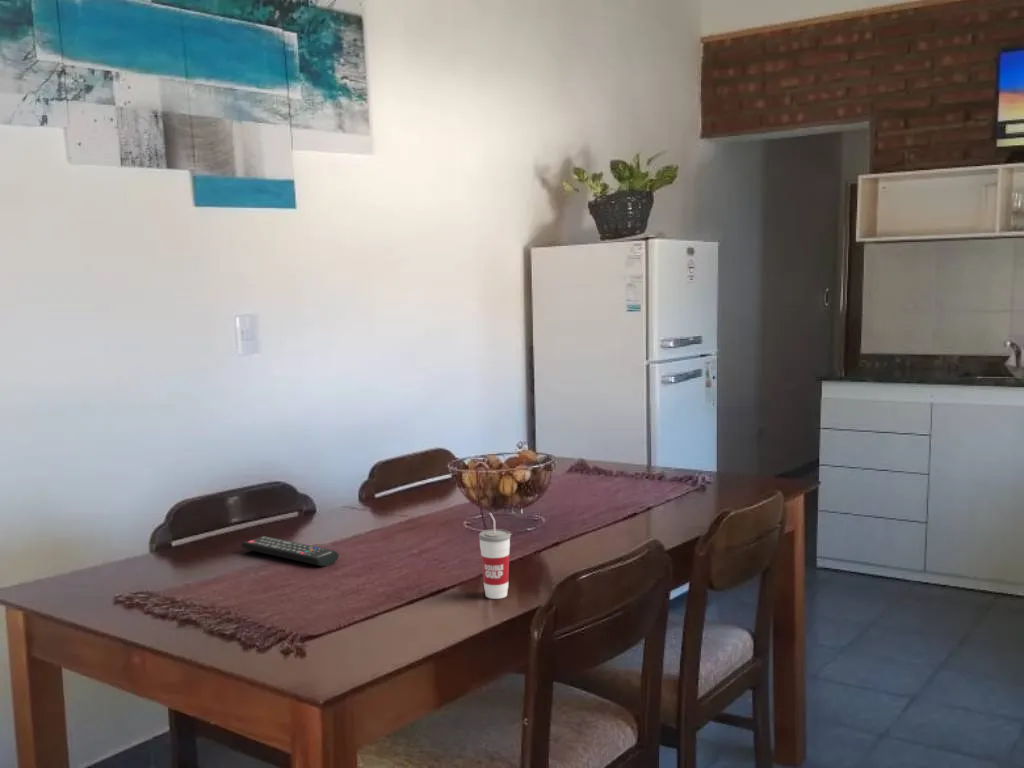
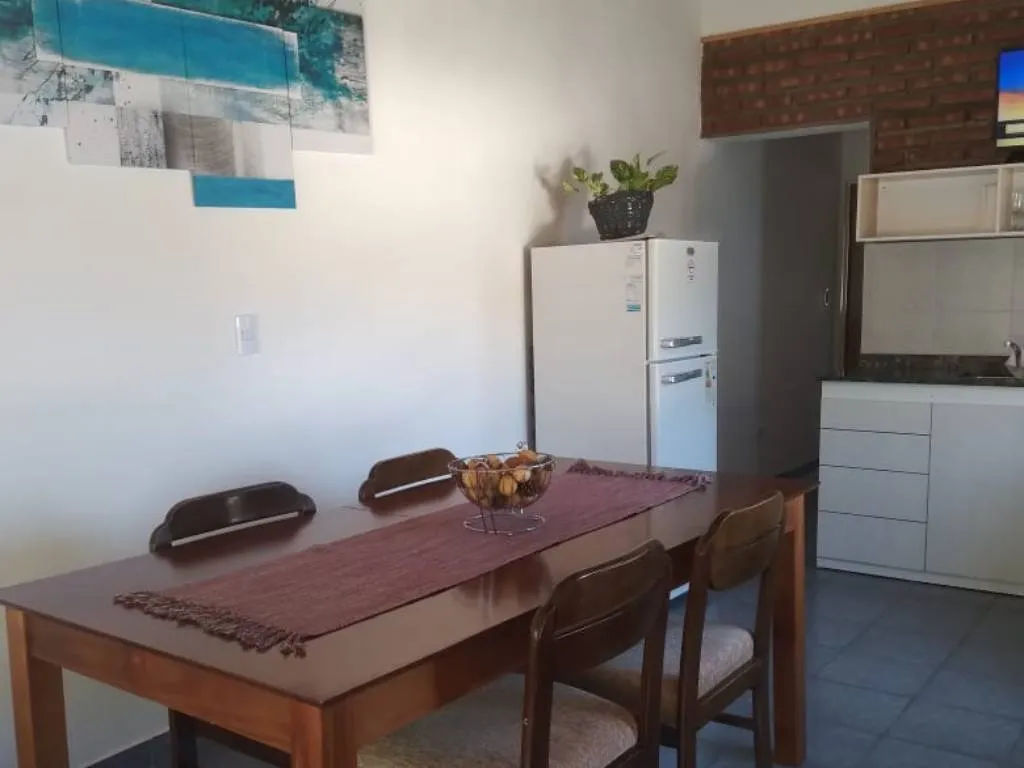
- remote control (289, 551)
- cup (495, 553)
